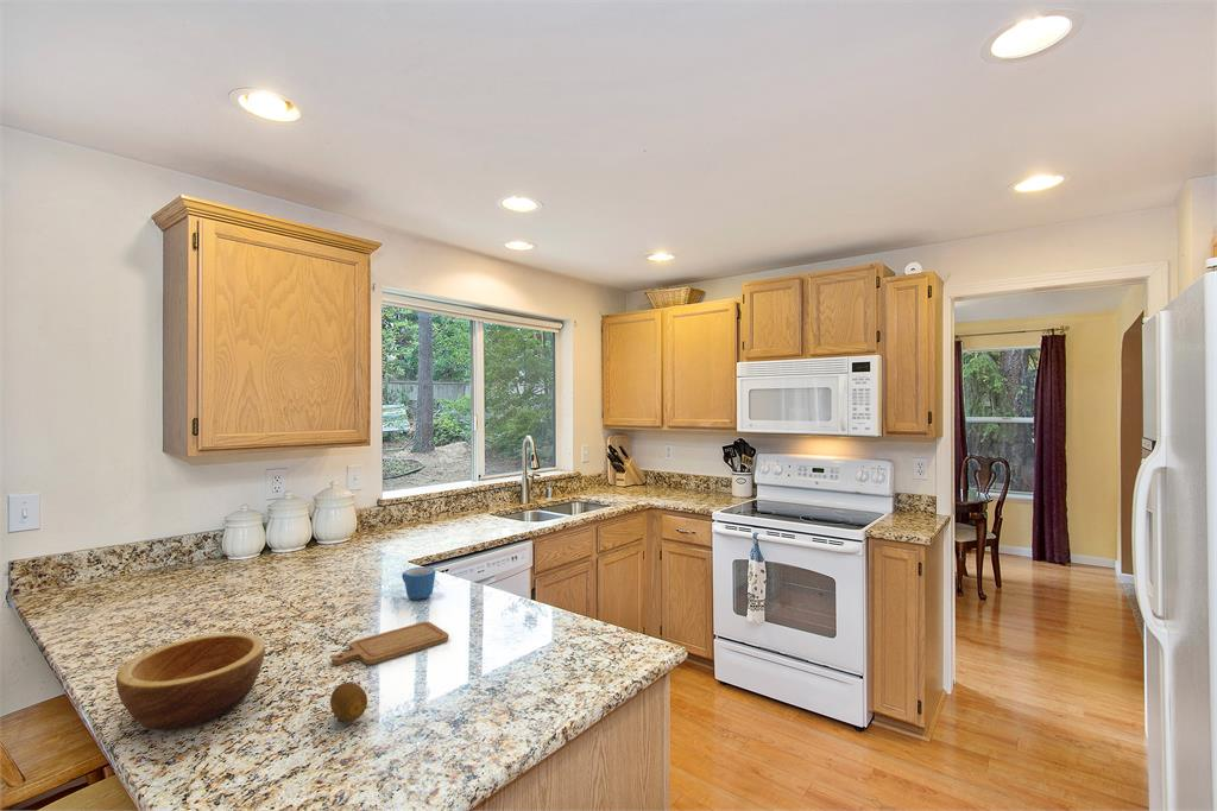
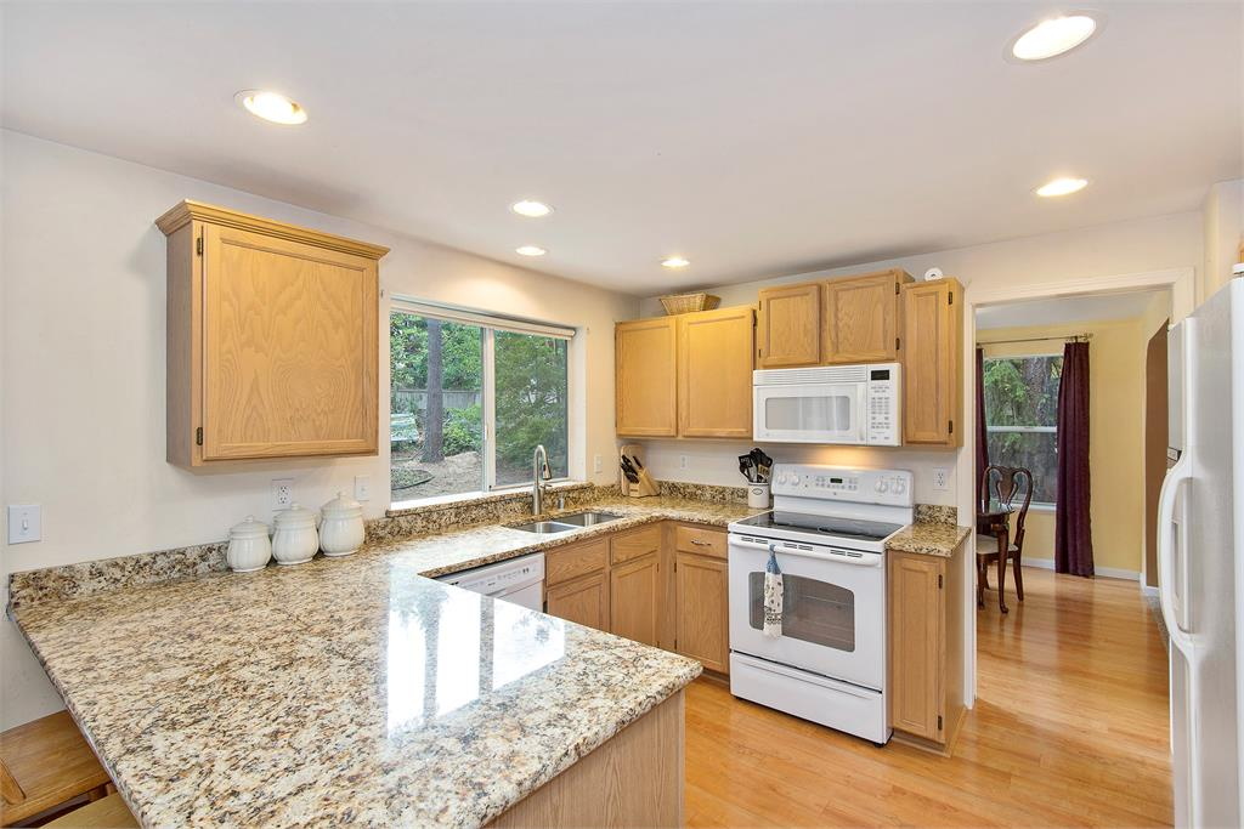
- fruit (348, 702)
- bowl (195, 682)
- mug (416, 582)
- chopping board (389, 644)
